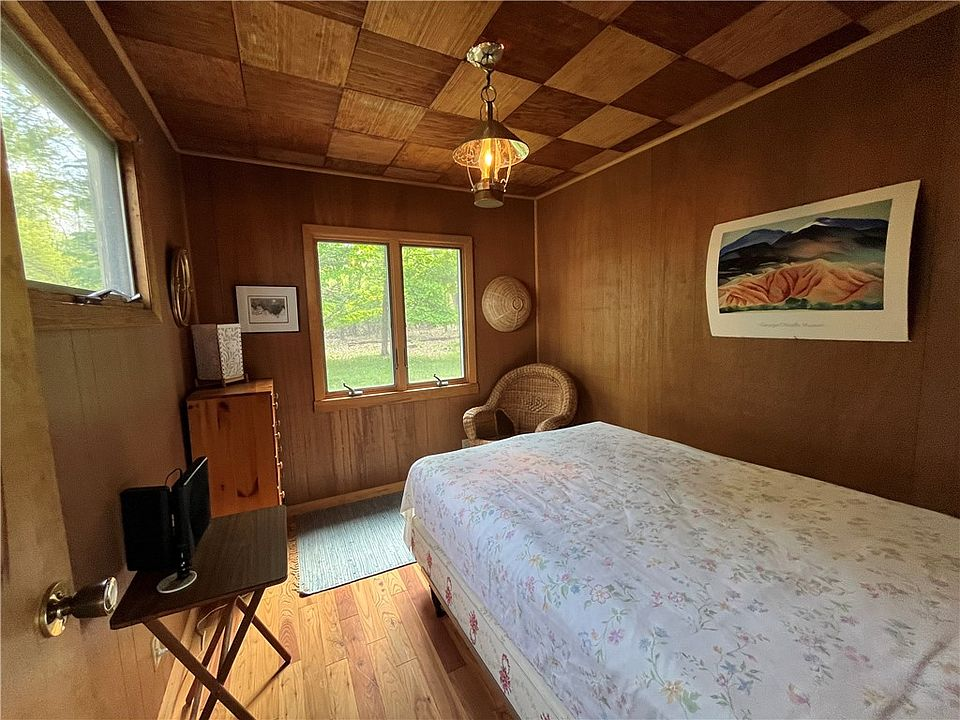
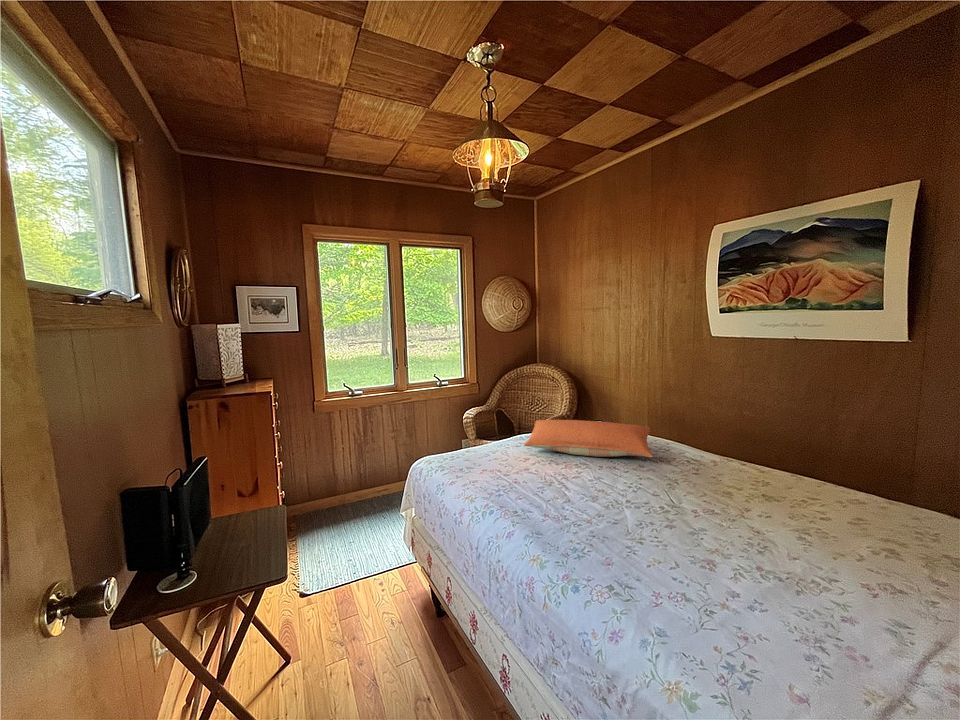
+ pillow (587, 437)
